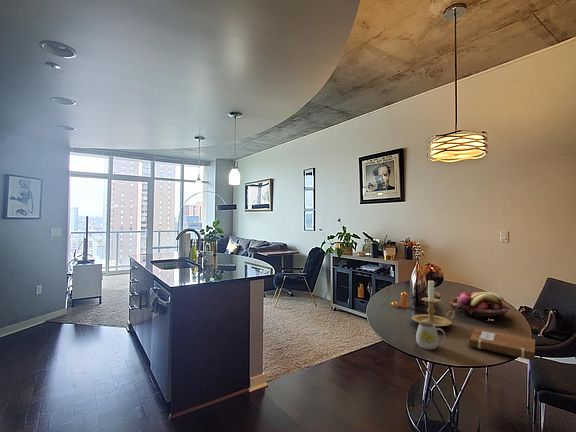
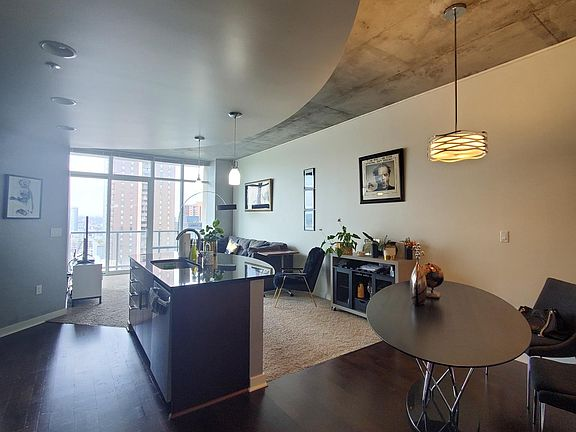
- pepper shaker (401, 299)
- fruit basket (478, 303)
- notebook (500, 342)
- mug (430, 335)
- candle holder (431, 301)
